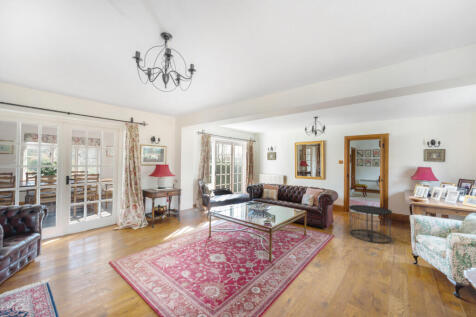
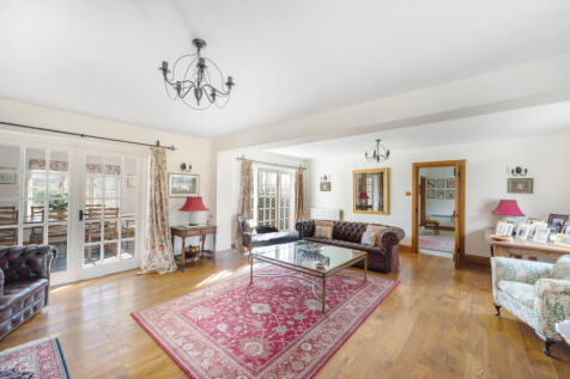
- side table (367, 222)
